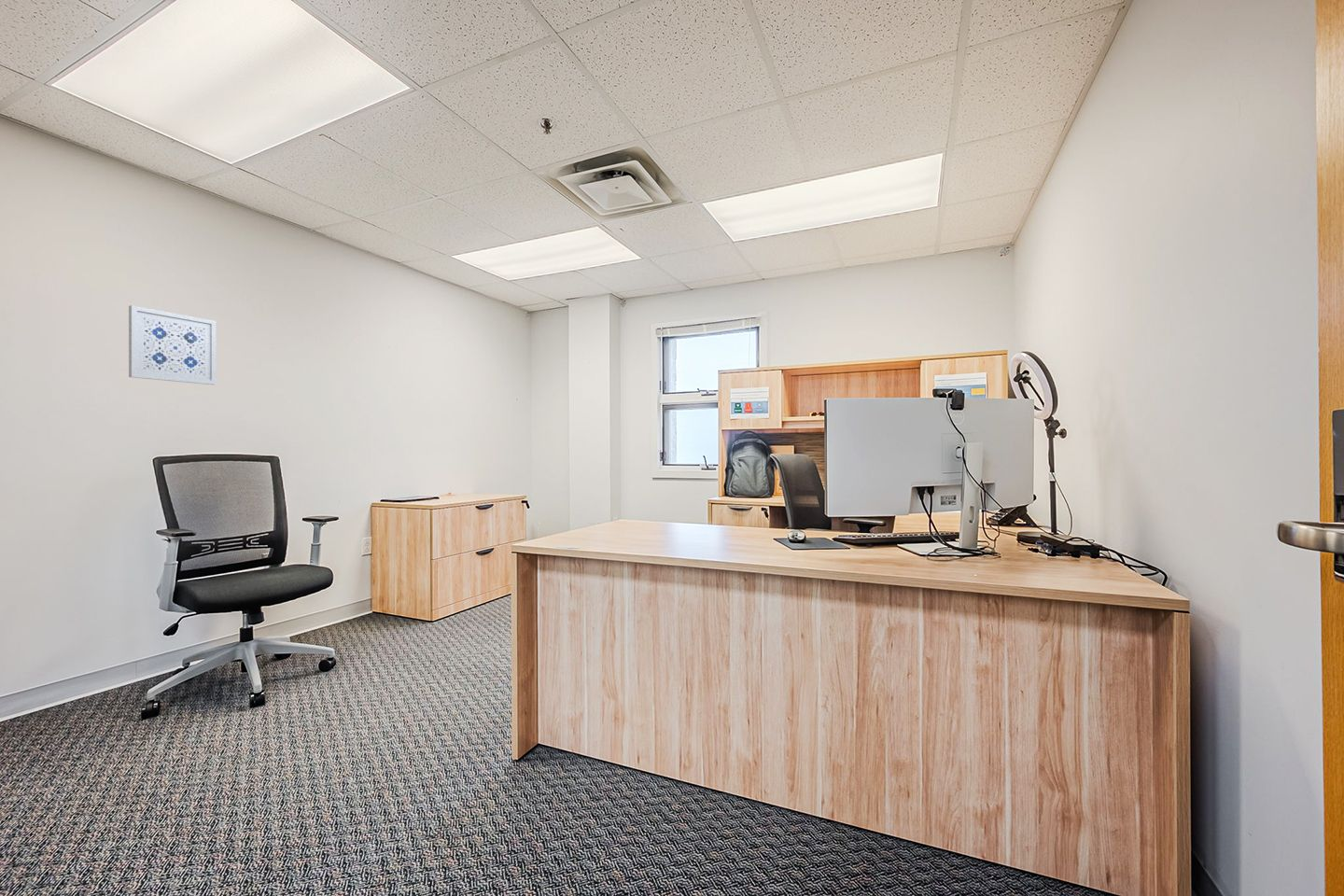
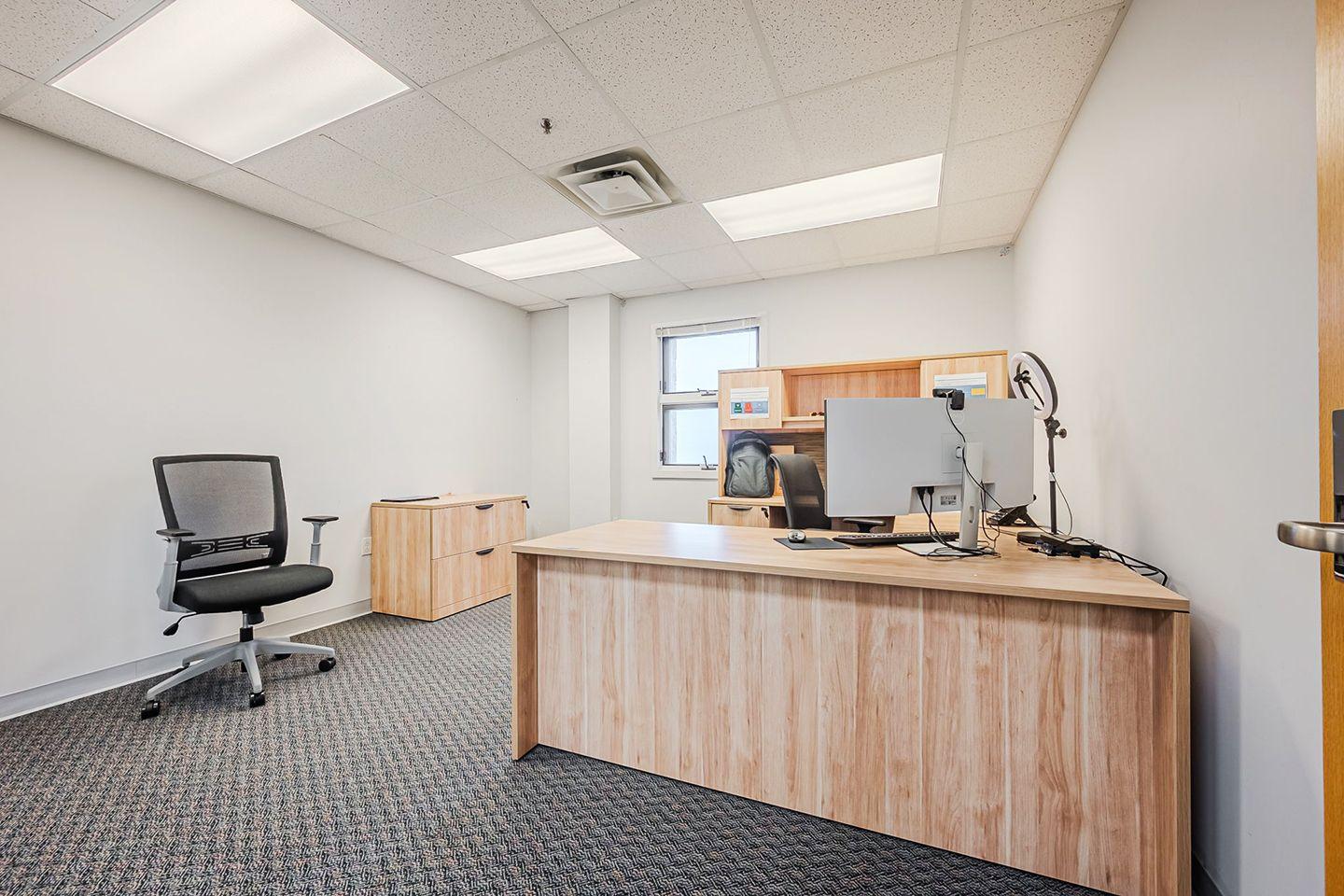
- wall art (175, 347)
